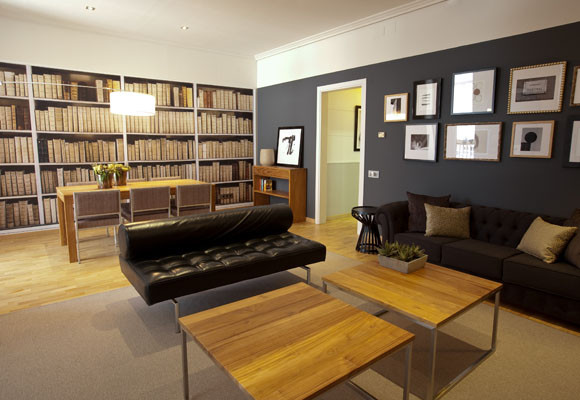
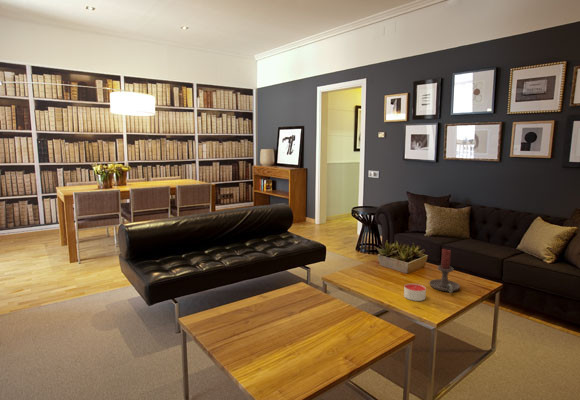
+ candle (414, 291)
+ candle holder (446, 269)
